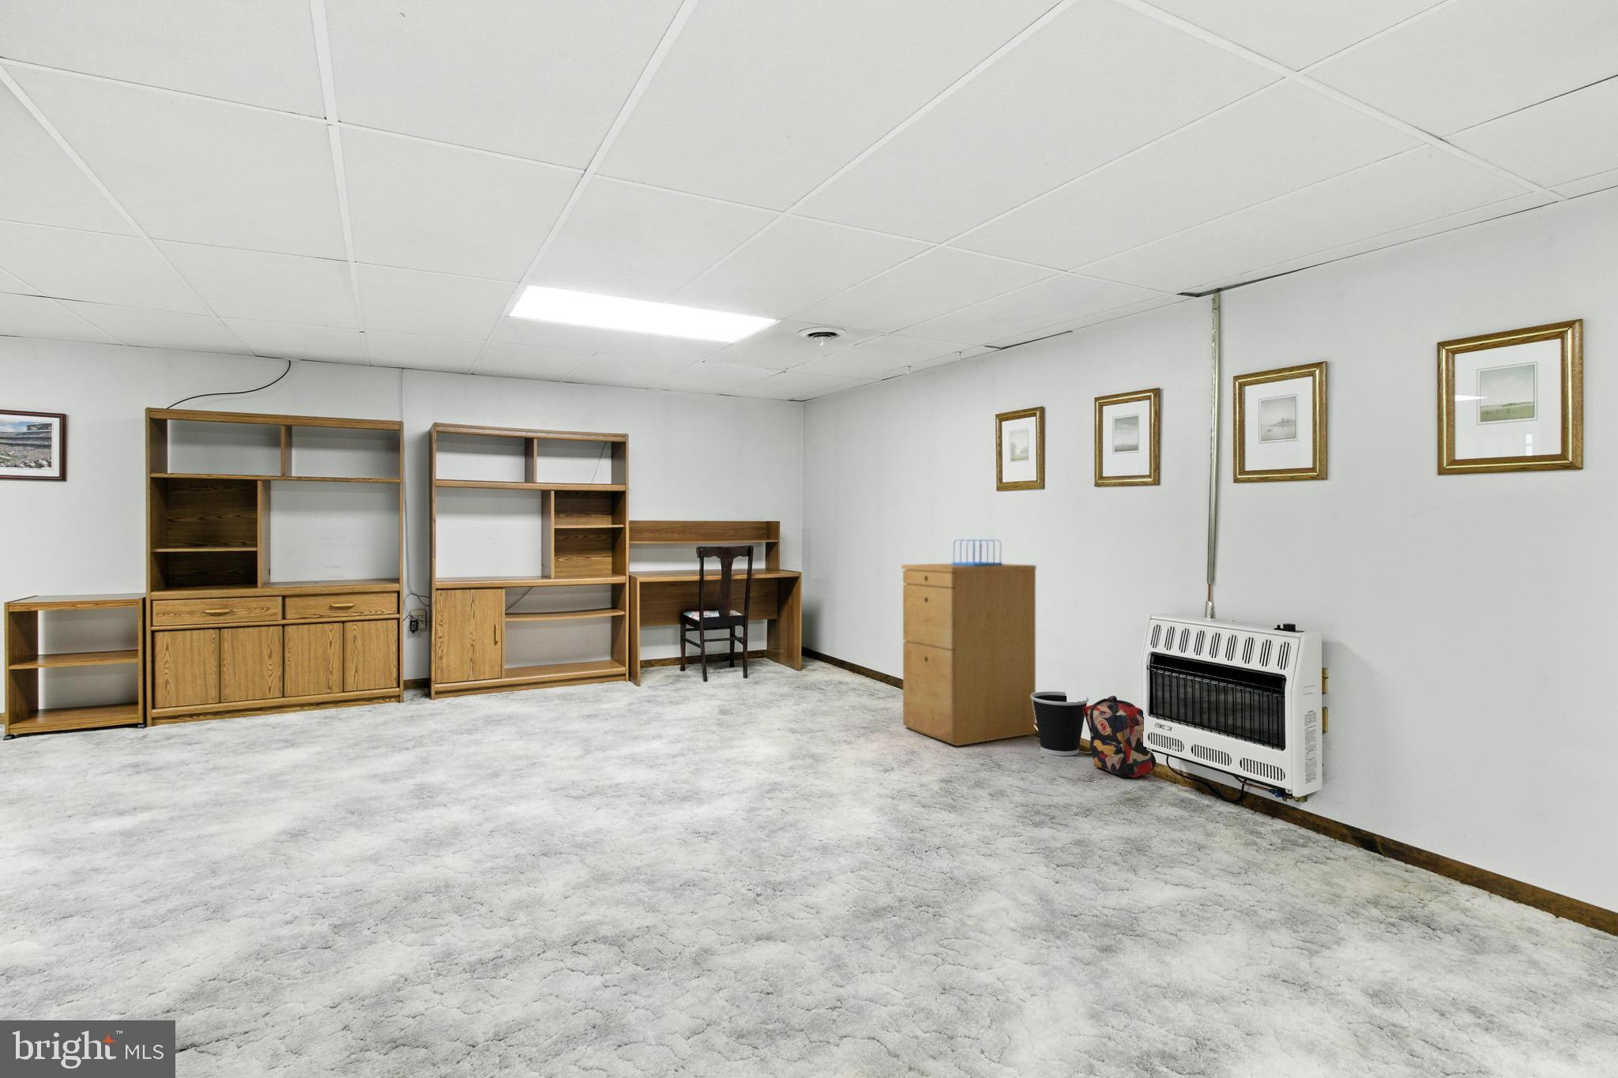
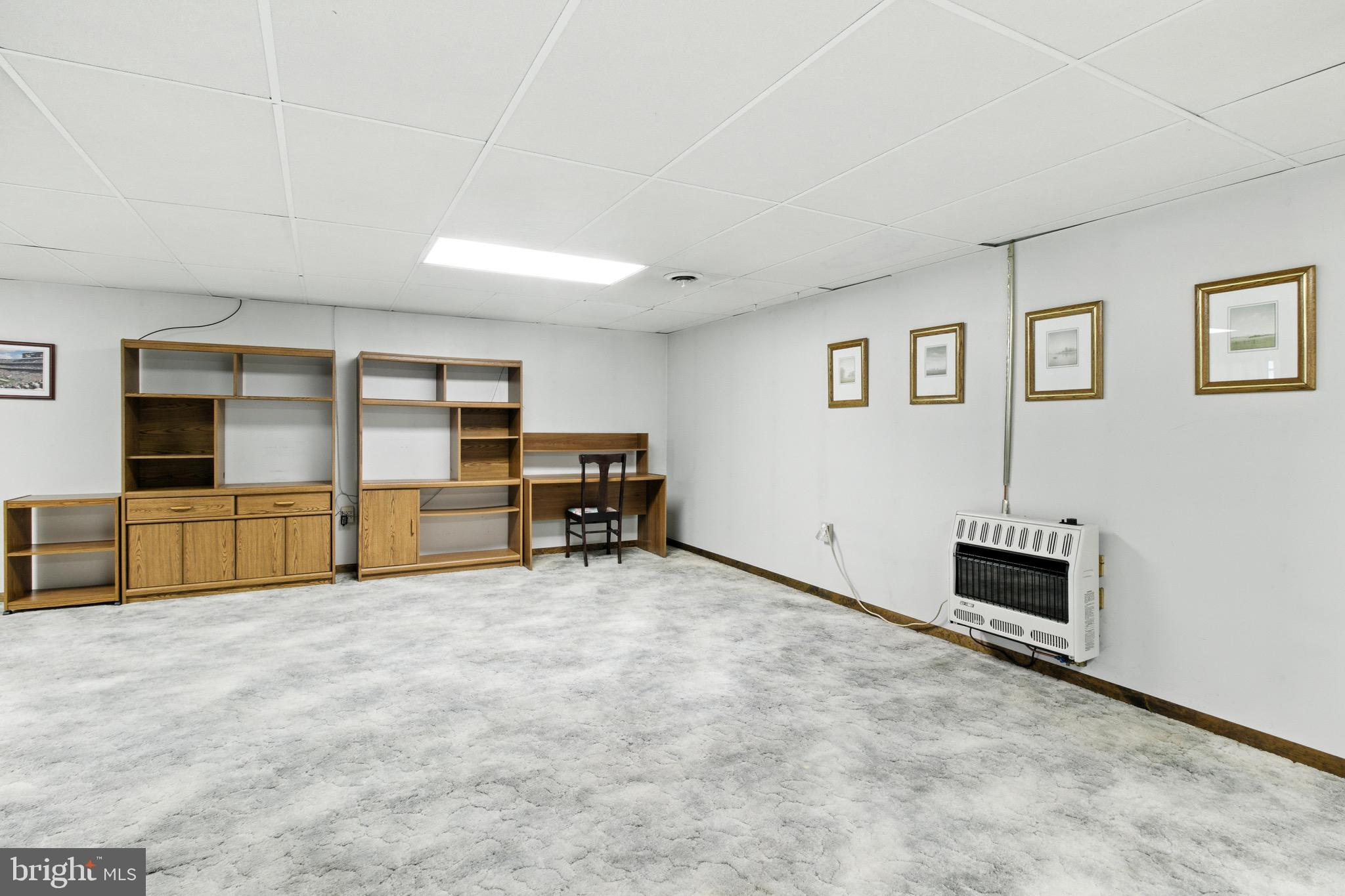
- filing cabinet (968, 647)
- file sorter (974, 552)
- backpack (1119, 733)
- wastebasket (1060, 723)
